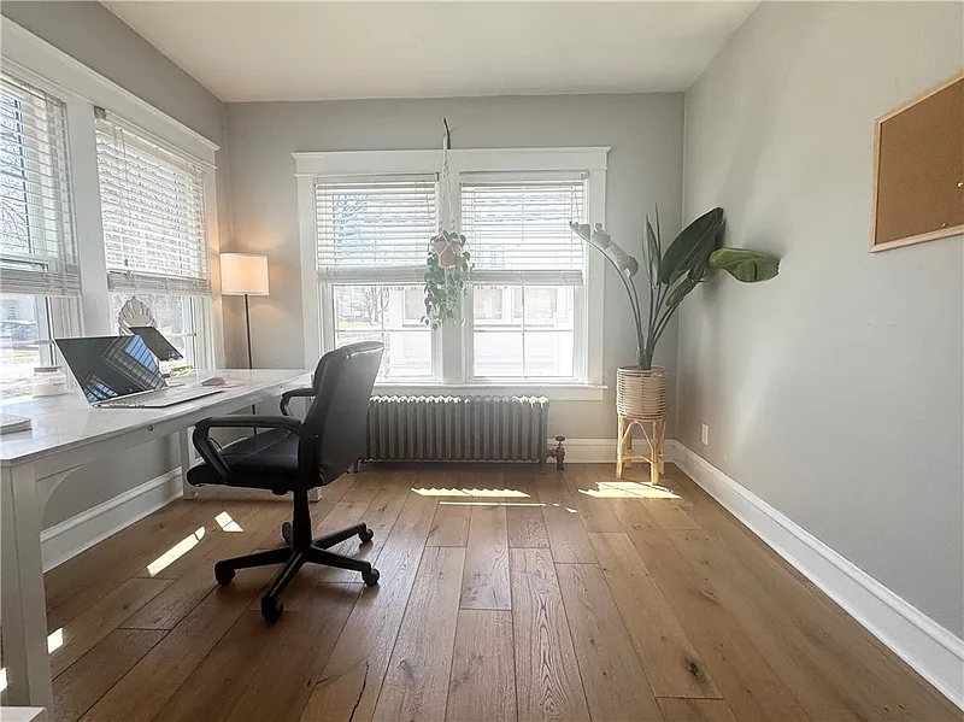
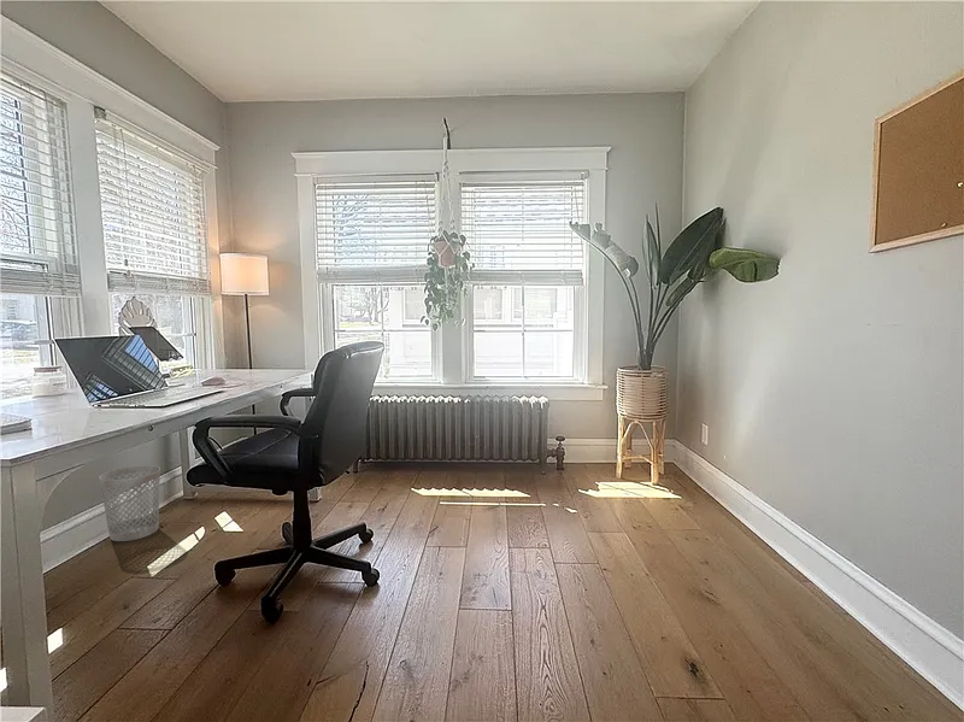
+ wastebasket (133, 503)
